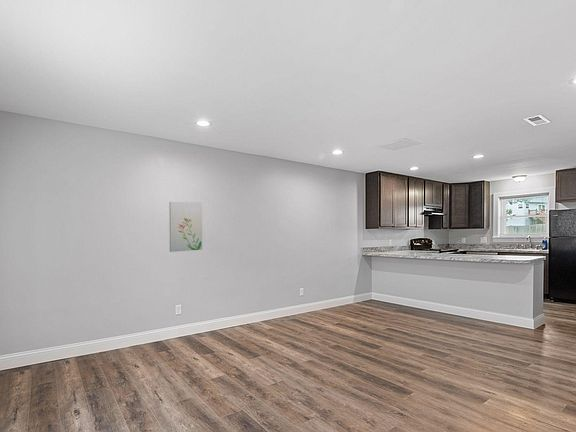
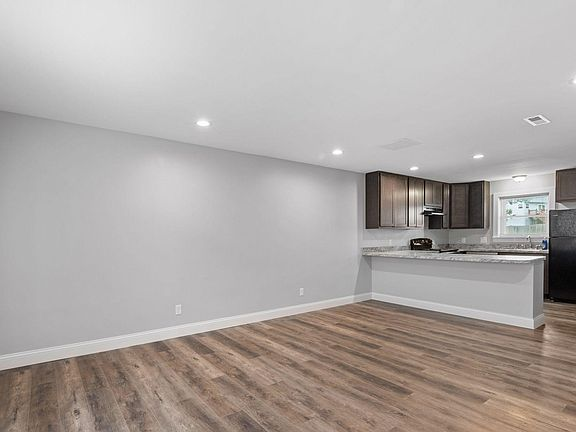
- wall art (186, 226)
